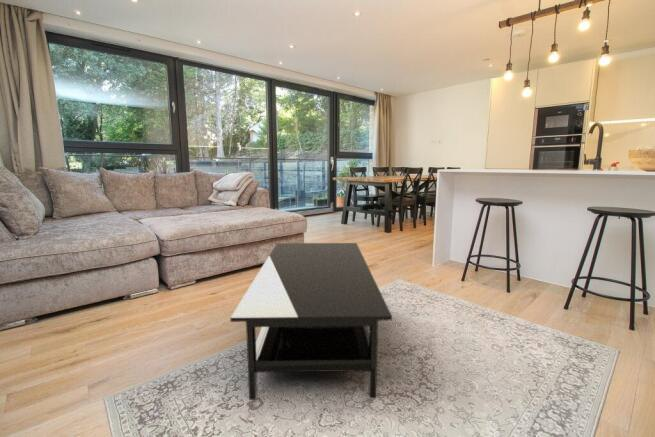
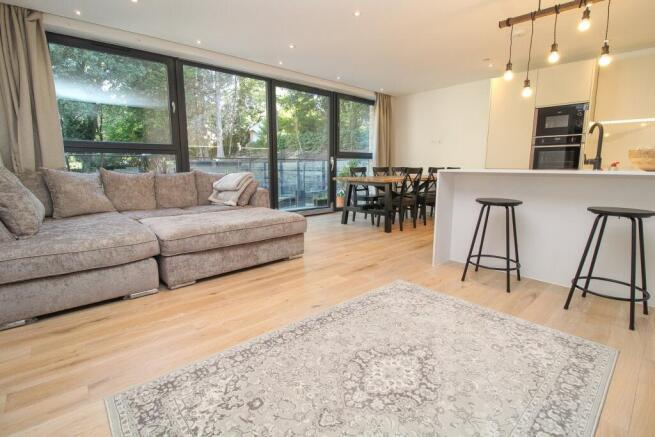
- coffee table (315, 299)
